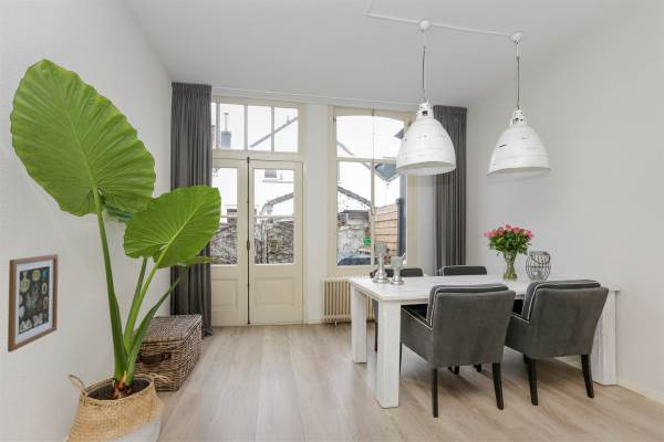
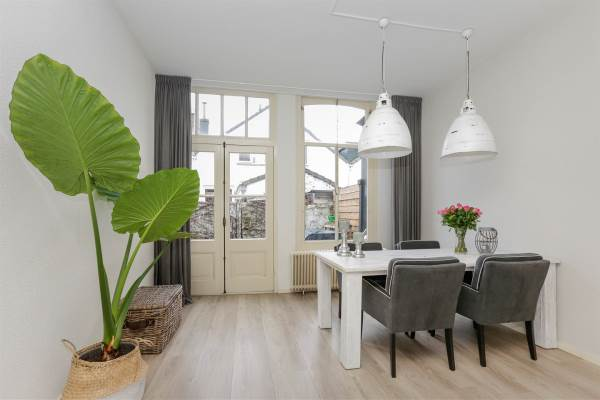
- wall art (35, 297)
